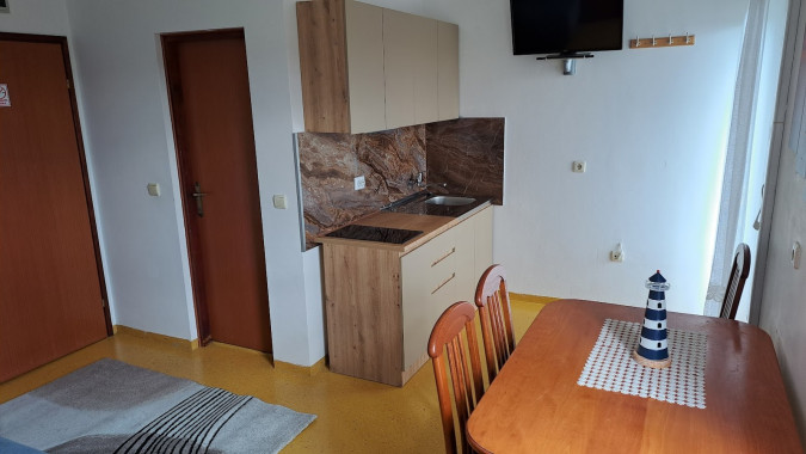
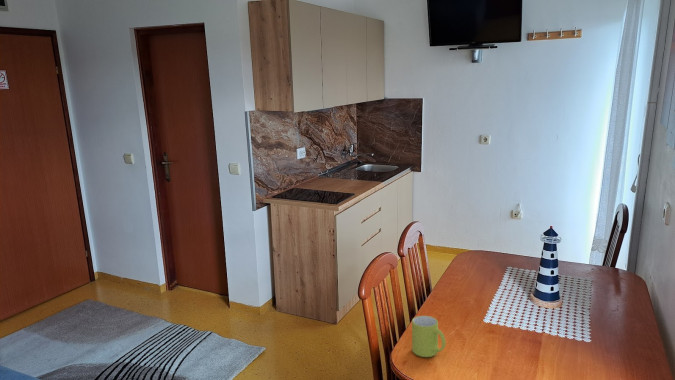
+ mug (429, 338)
